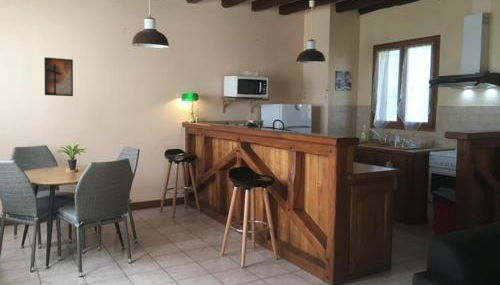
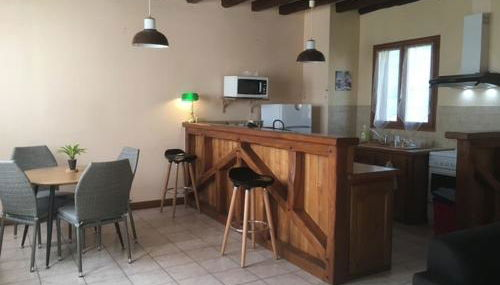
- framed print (58, 77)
